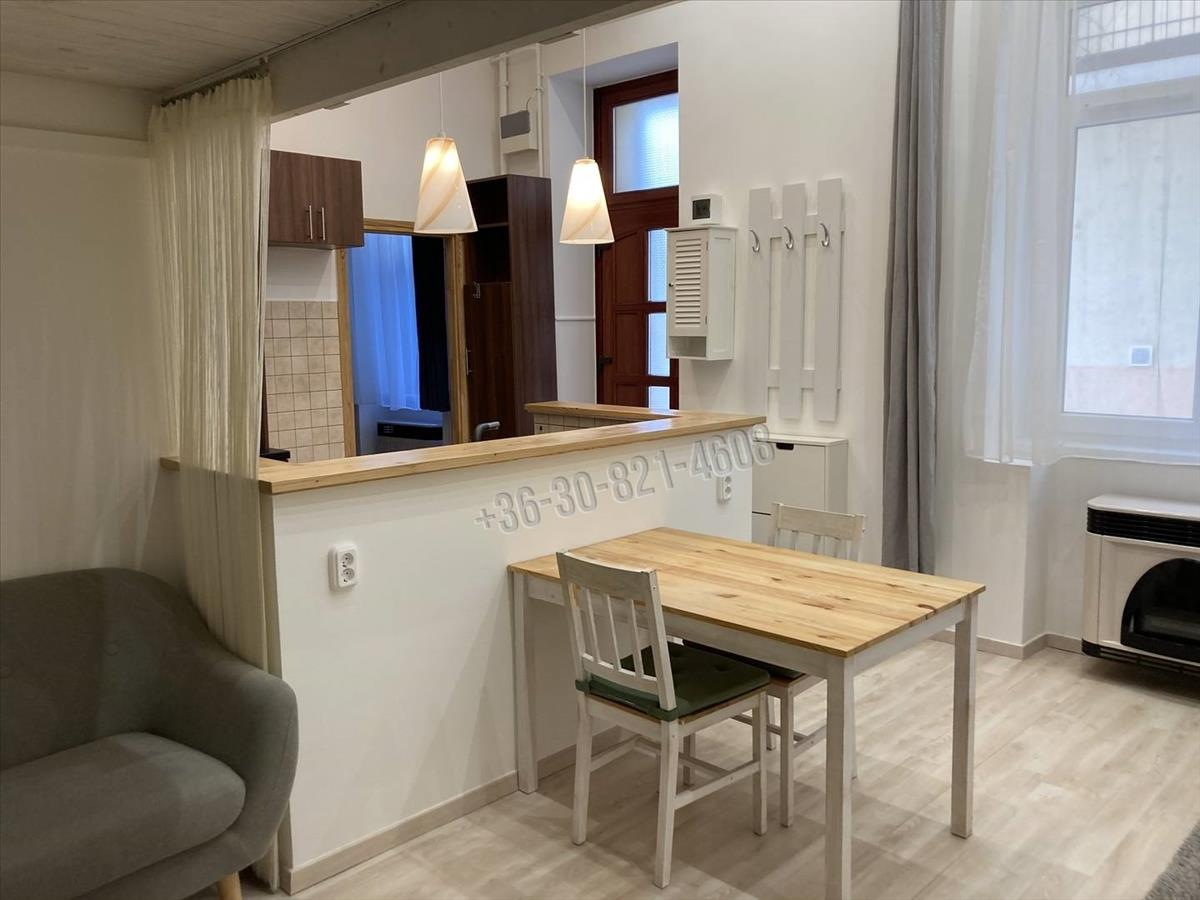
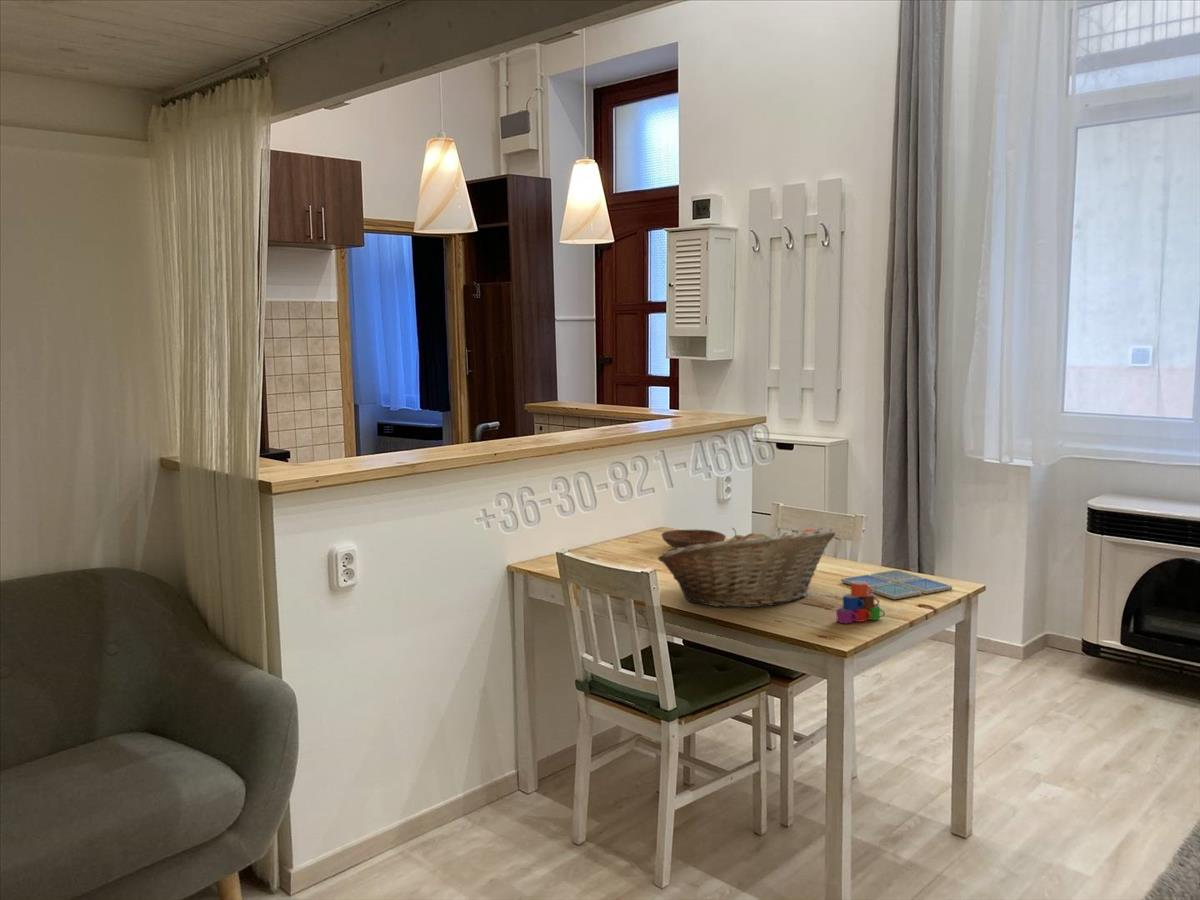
+ mug (859, 601)
+ fruit basket (747, 559)
+ drink coaster (895, 583)
+ bowl (693, 541)
